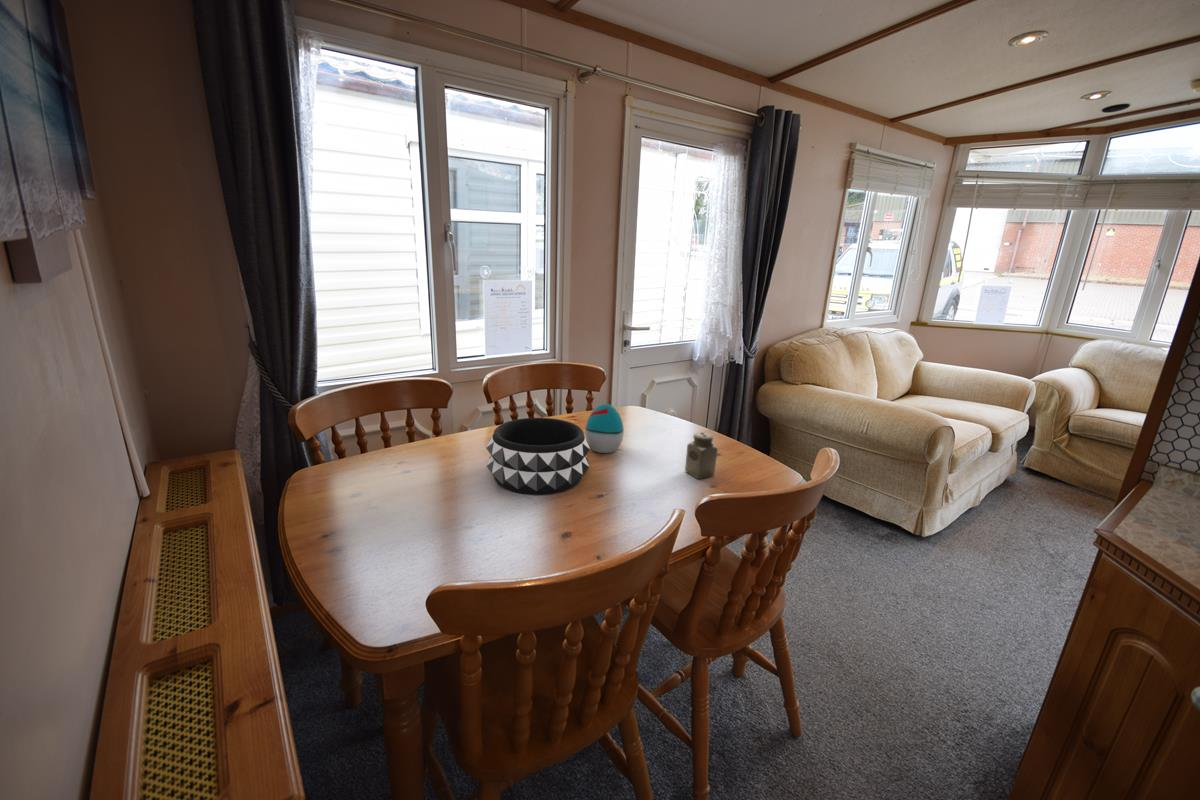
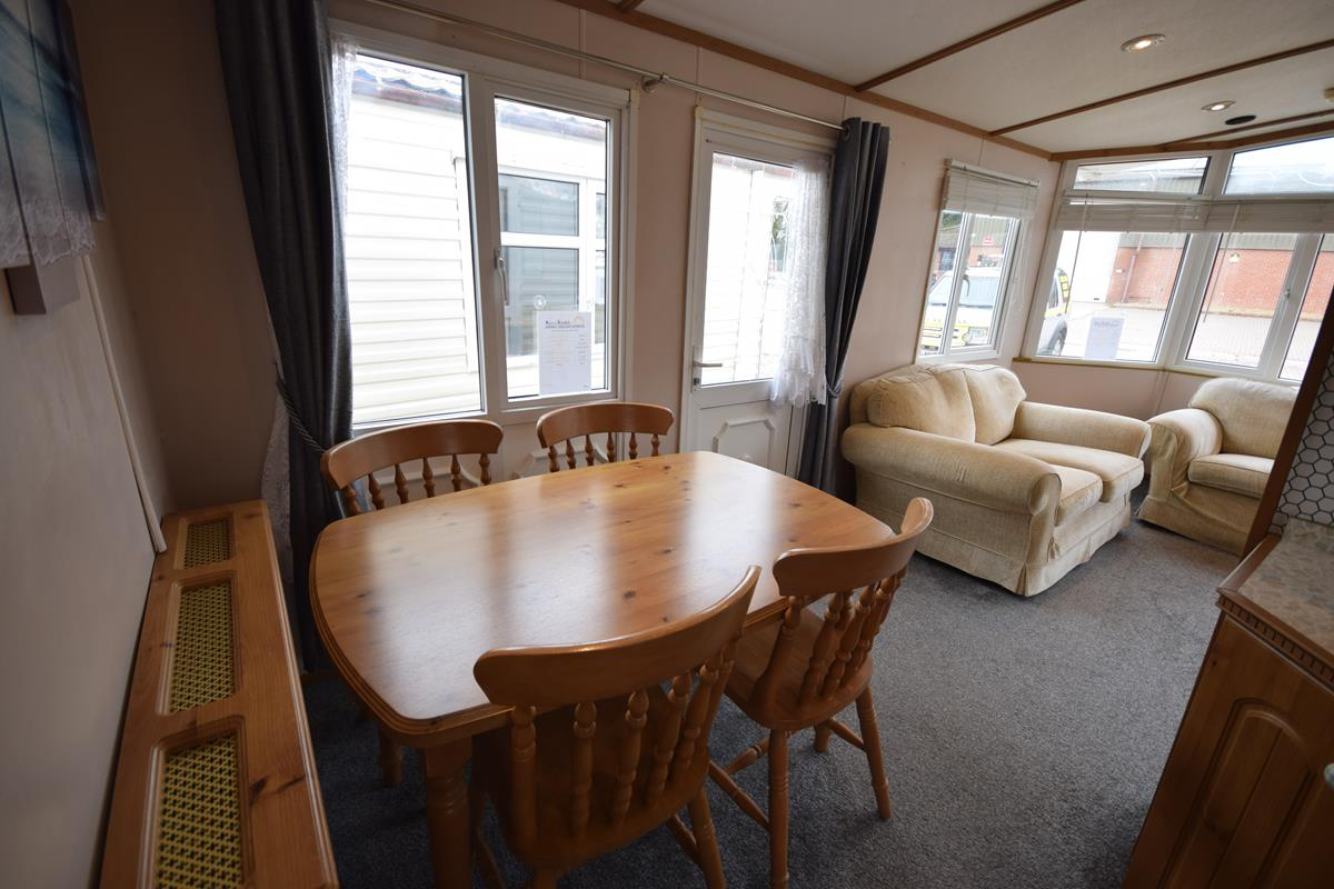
- decorative egg (604, 426)
- salt shaker (701, 454)
- decorative bowl (538, 453)
